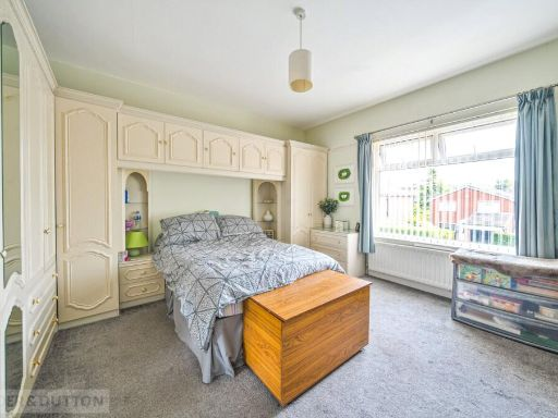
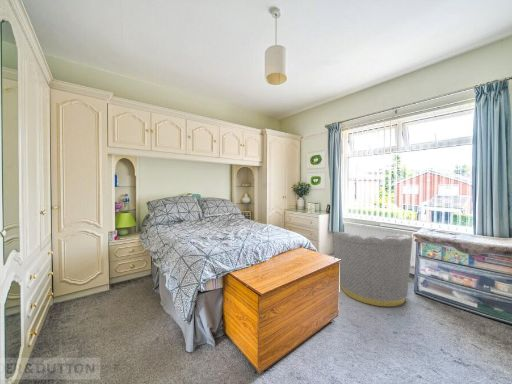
+ armchair (370, 260)
